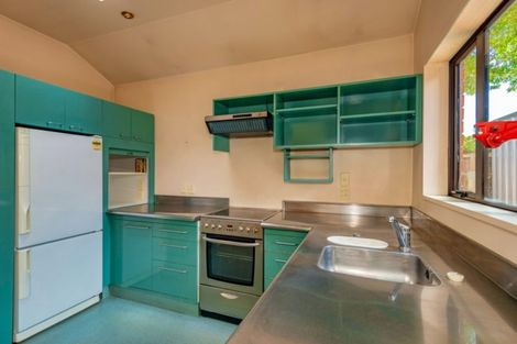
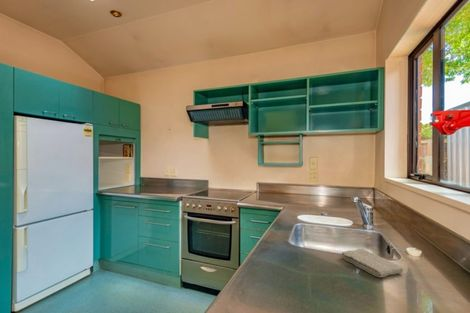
+ washcloth (369, 261)
